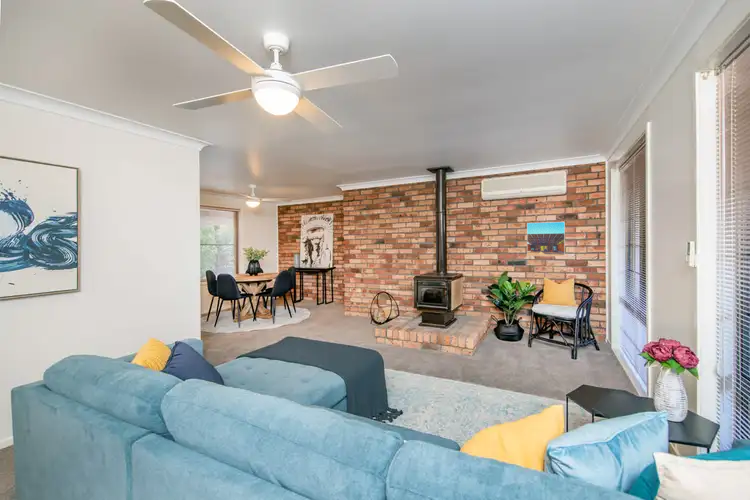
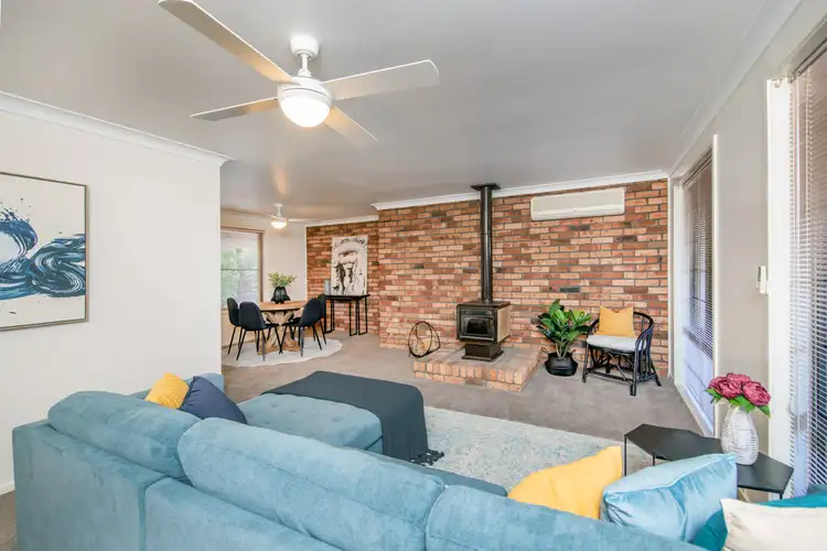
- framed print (545, 239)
